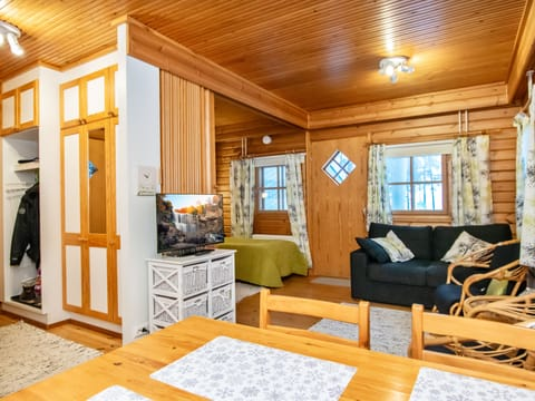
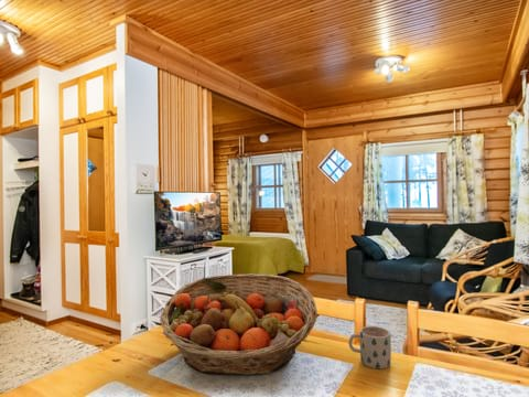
+ mug (369, 345)
+ fruit basket (238, 319)
